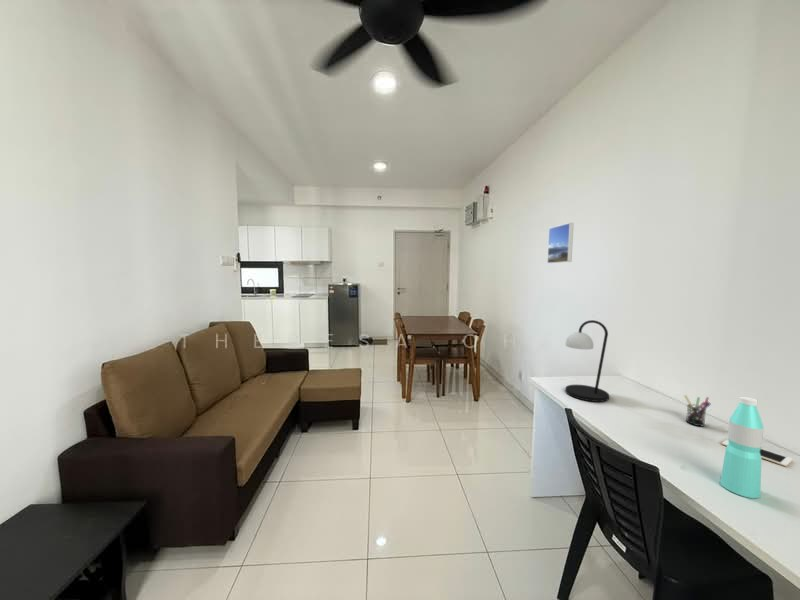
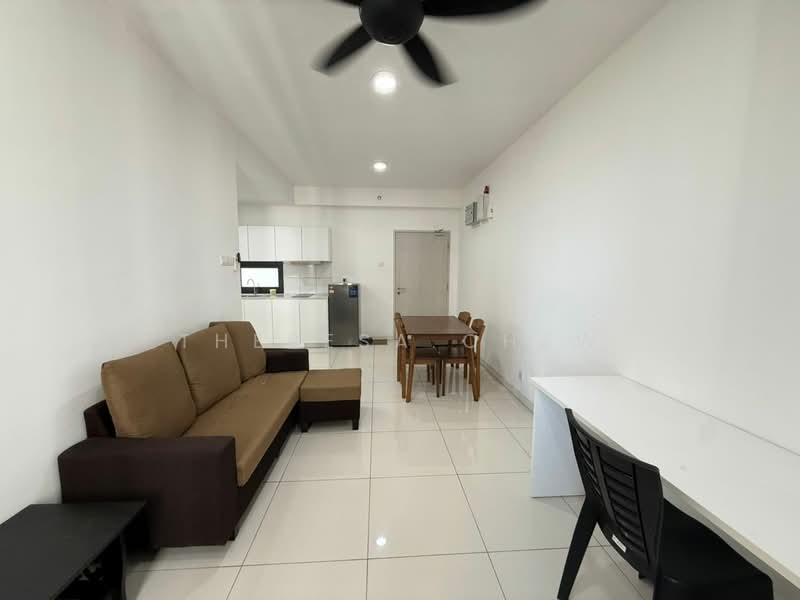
- pen holder (697, 409)
- water bottle (744, 444)
- cell phone (760, 451)
- table lamp (587, 349)
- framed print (559, 244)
